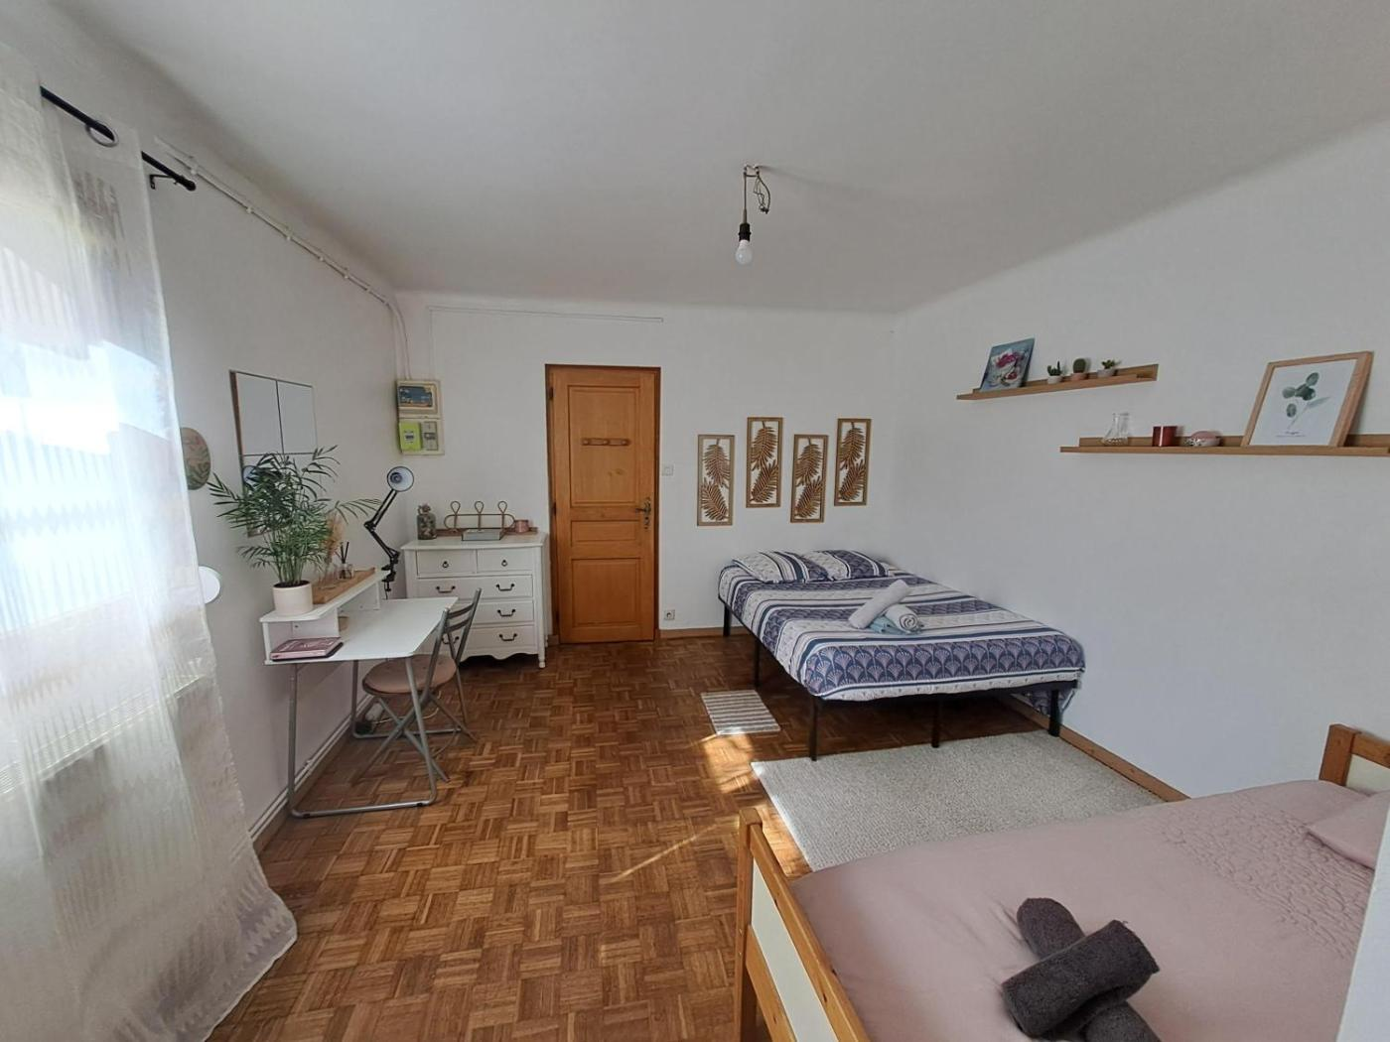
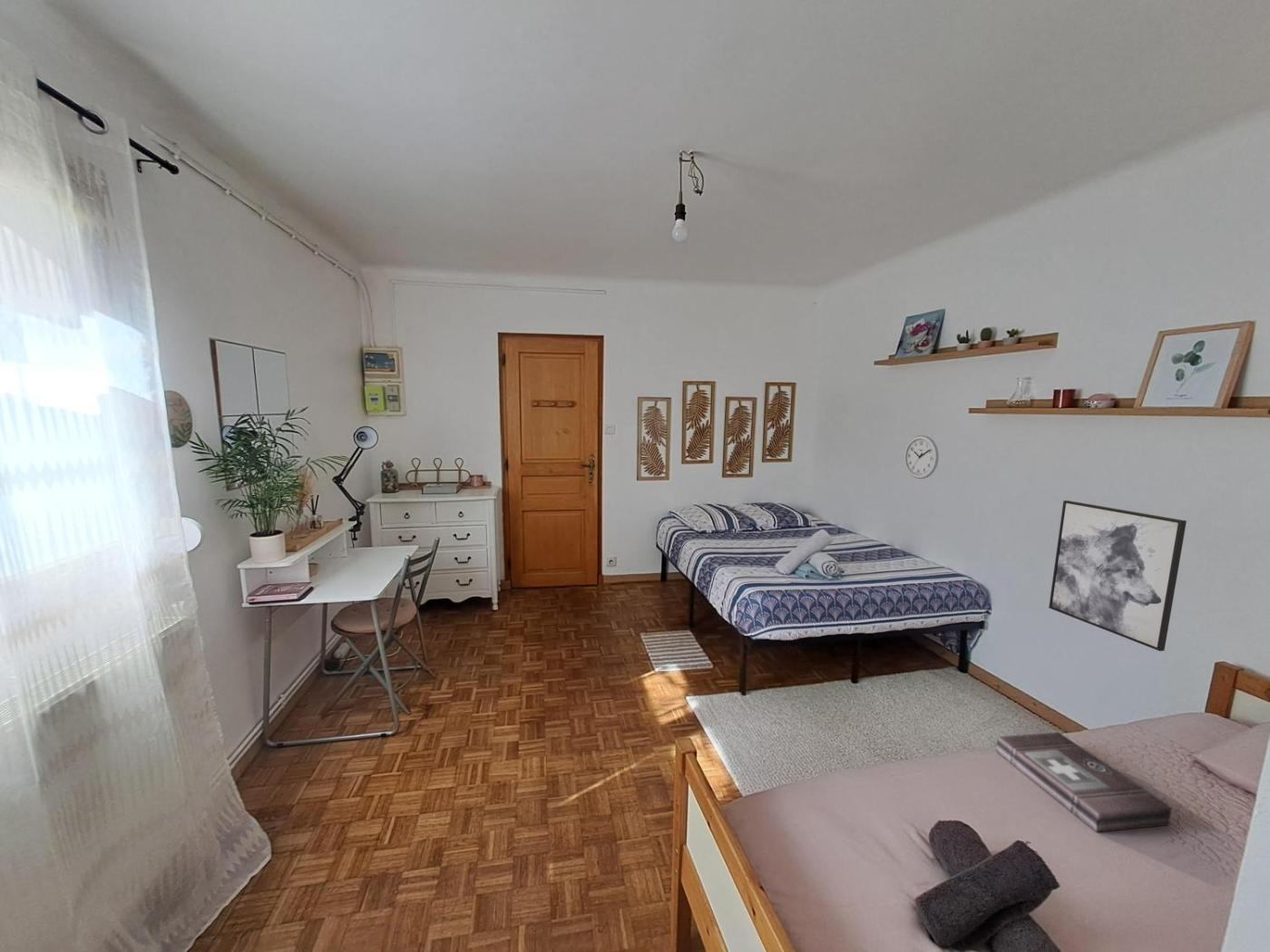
+ wall clock (920, 457)
+ first aid kit (1075, 776)
+ wall art (1109, 569)
